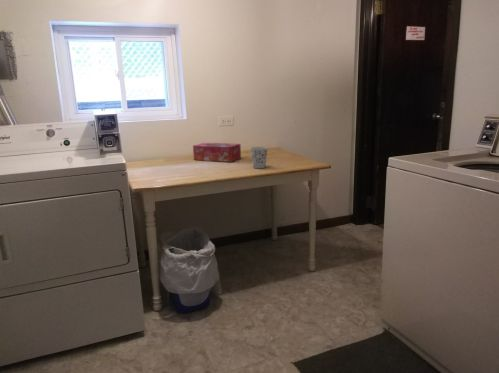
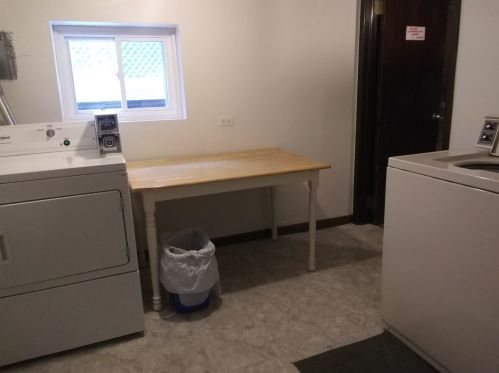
- cup (259, 157)
- tissue box (217, 151)
